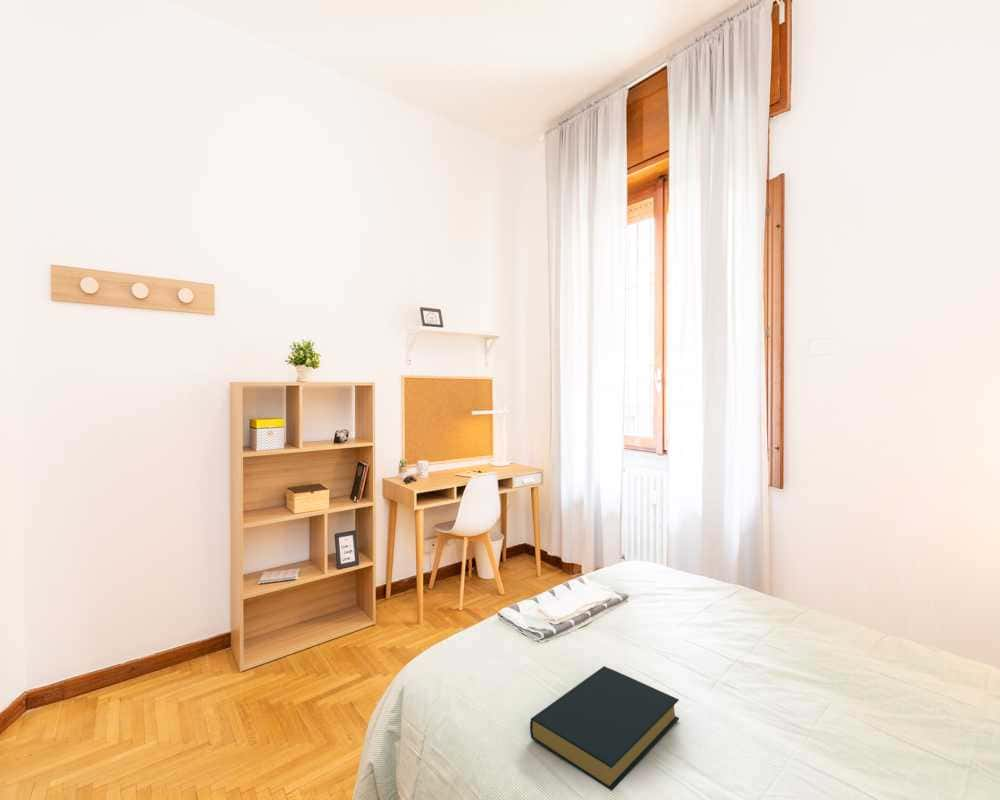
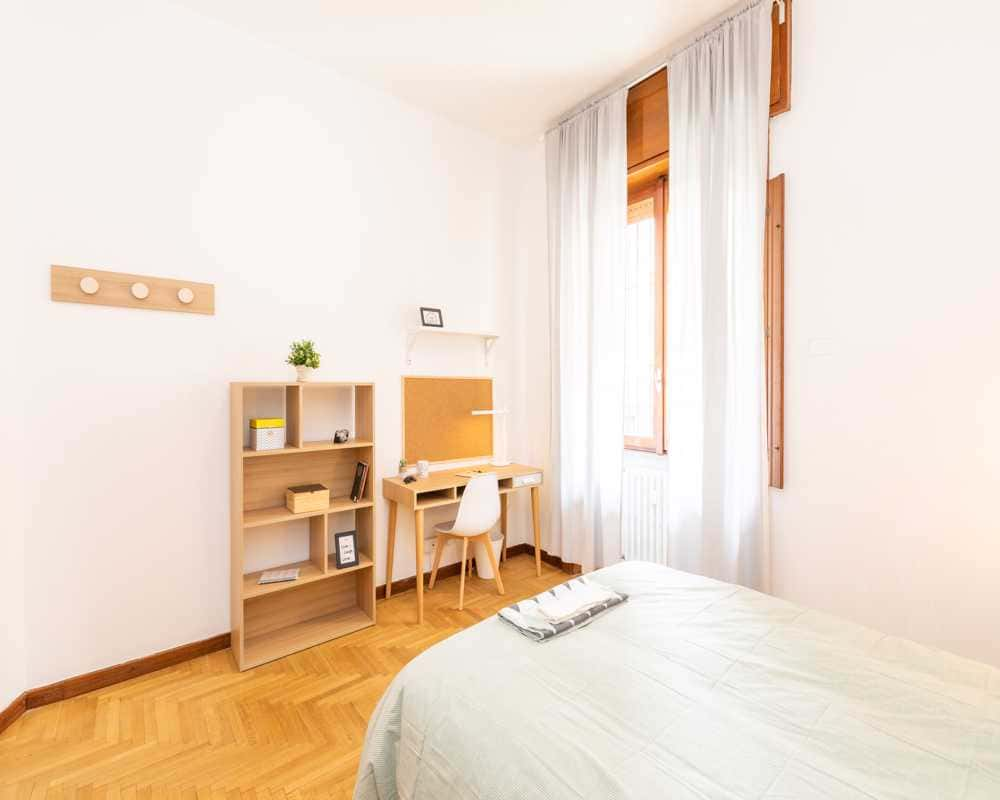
- hardback book (606, 718)
